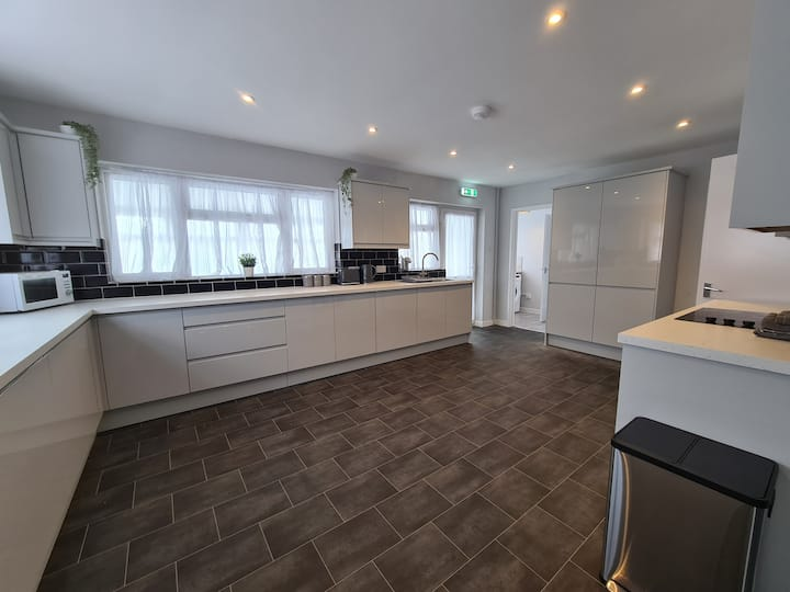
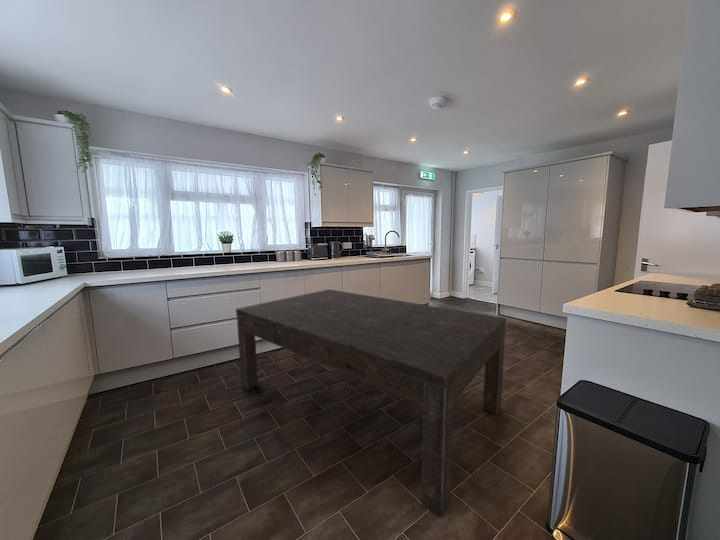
+ dining table (361, 355)
